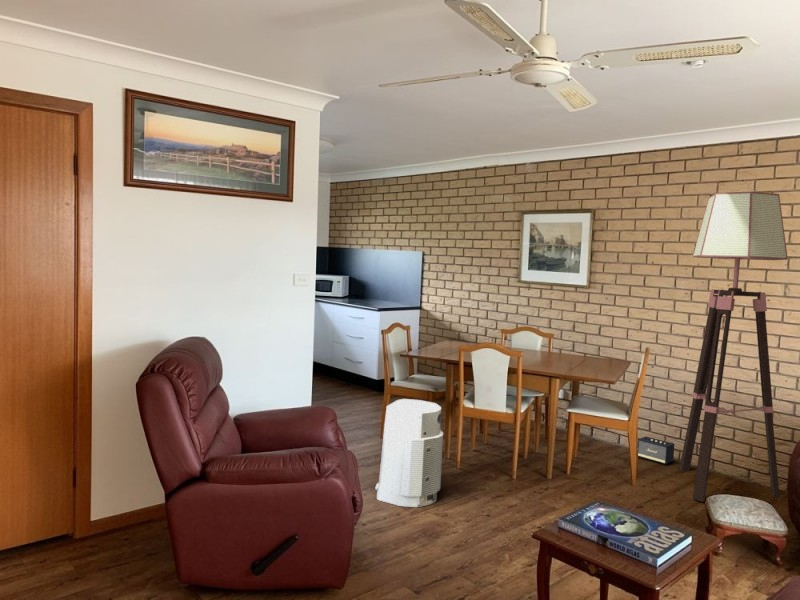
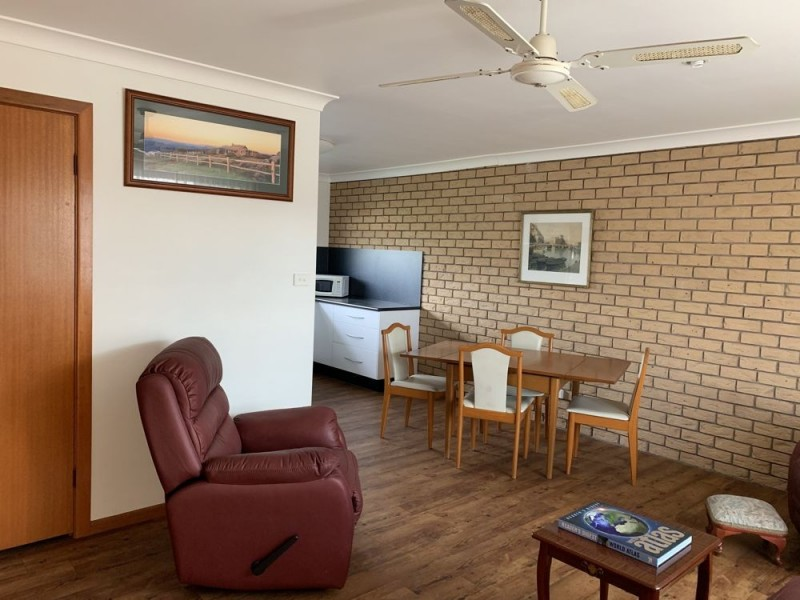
- speaker (655, 450)
- floor lamp (726, 343)
- air purifier (411, 451)
